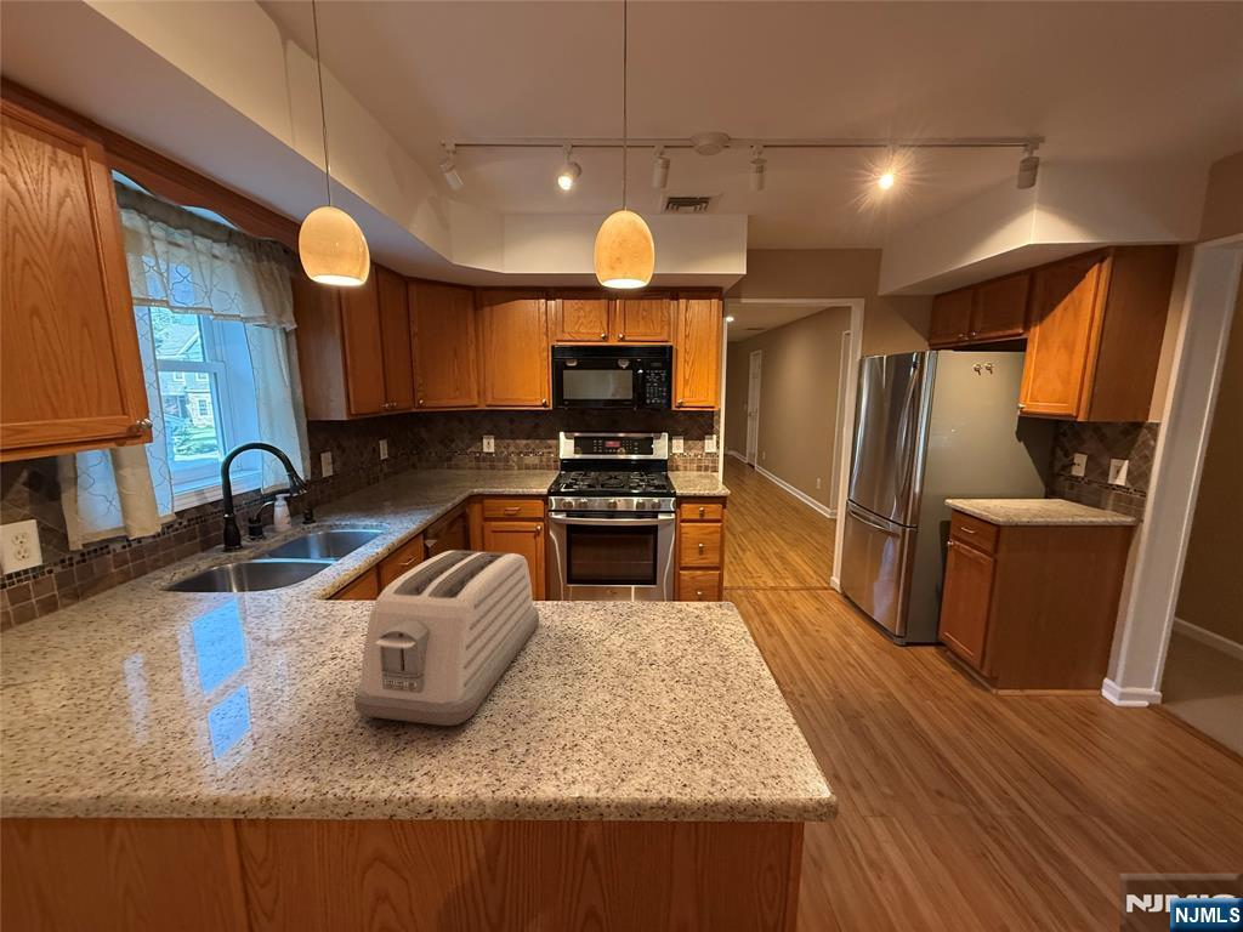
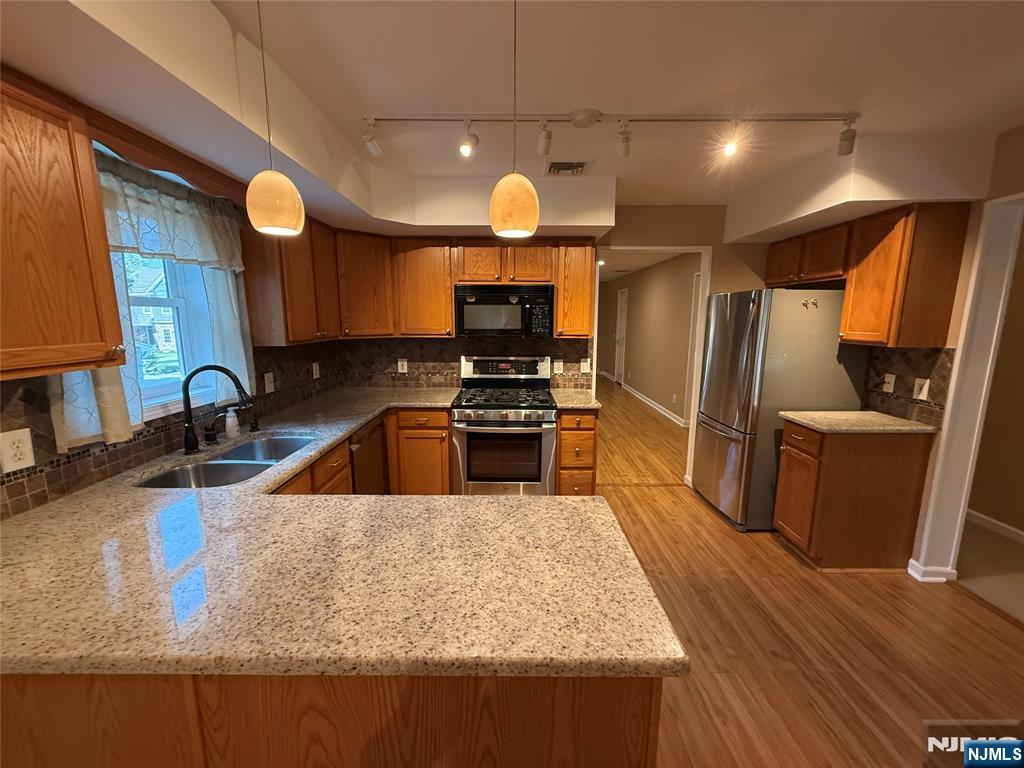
- toaster (458, 615)
